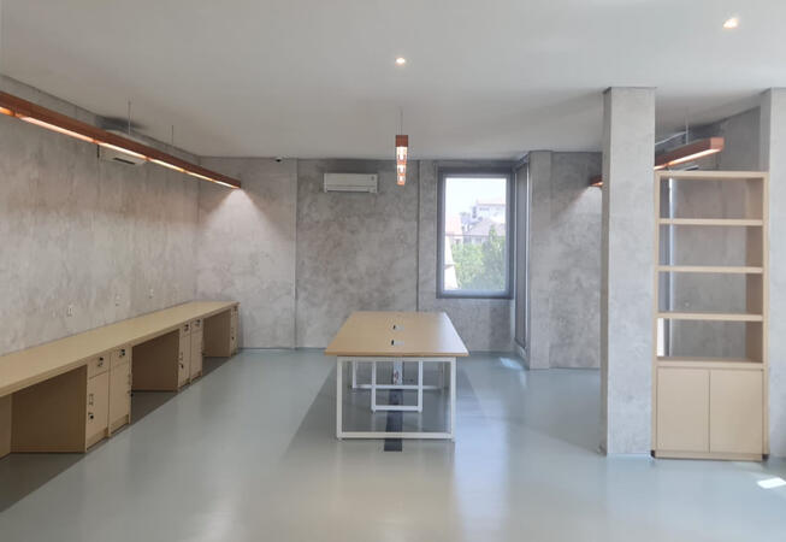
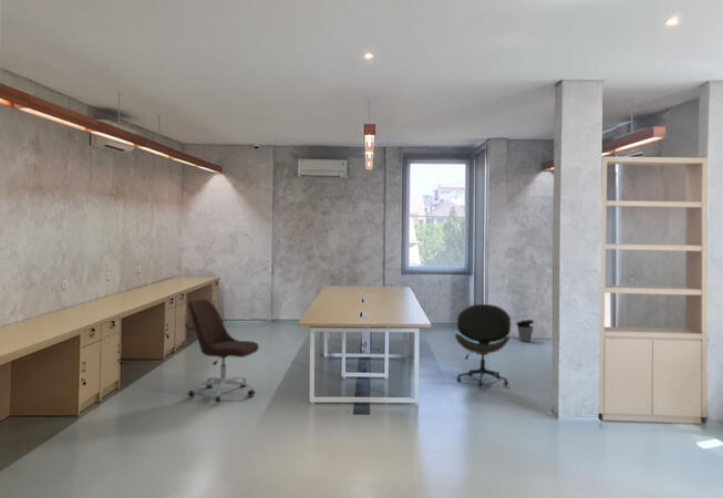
+ office chair (224, 347)
+ office chair (482, 344)
+ trash can (525, 330)
